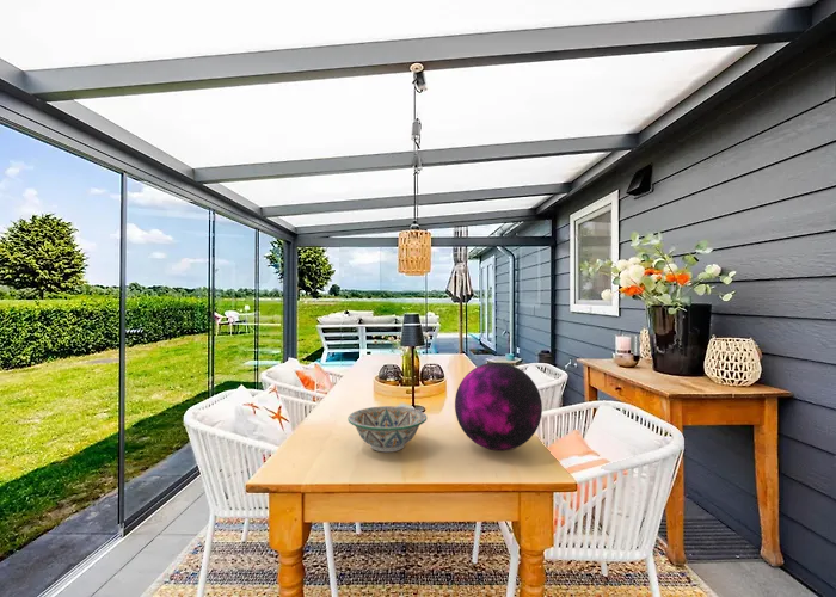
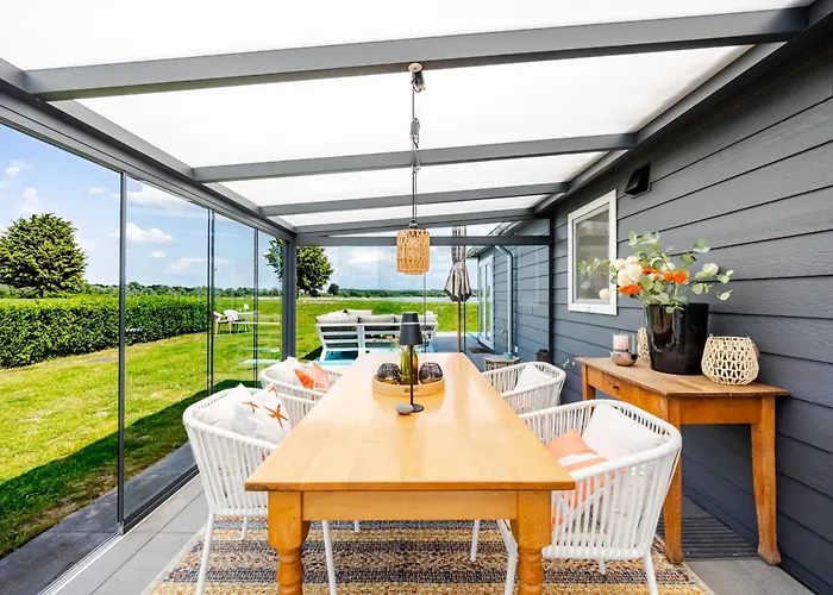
- decorative orb (497, 405)
- decorative bowl (387, 431)
